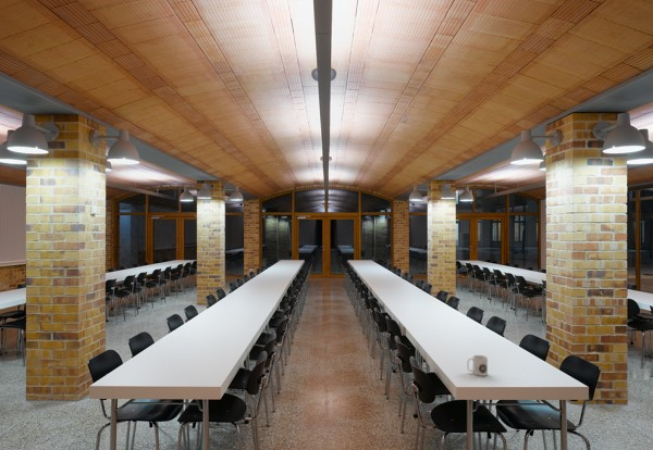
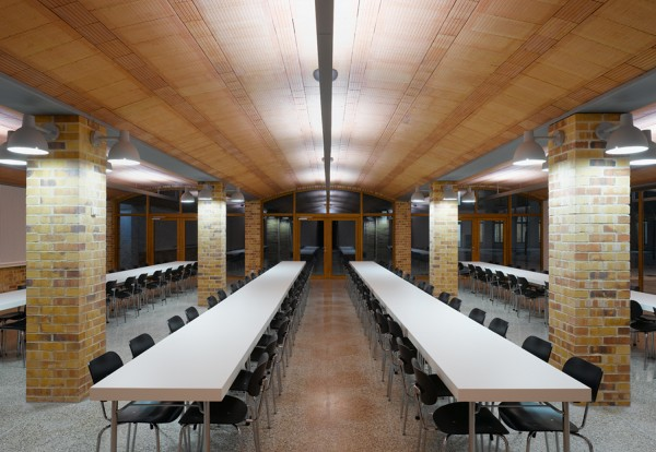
- mug (477, 365)
